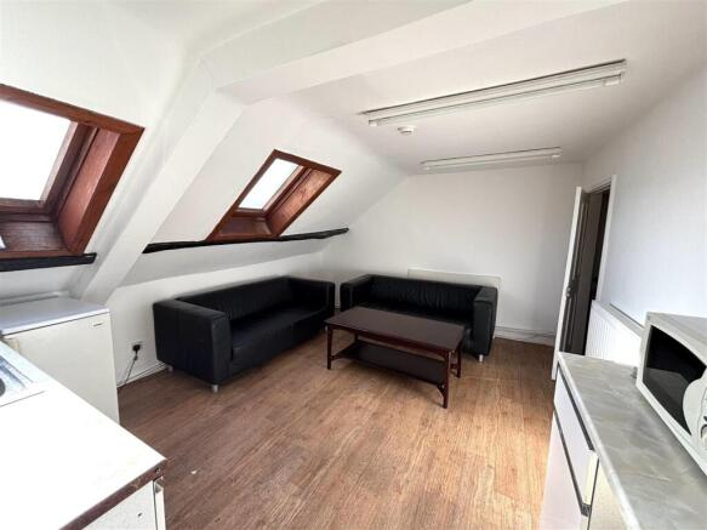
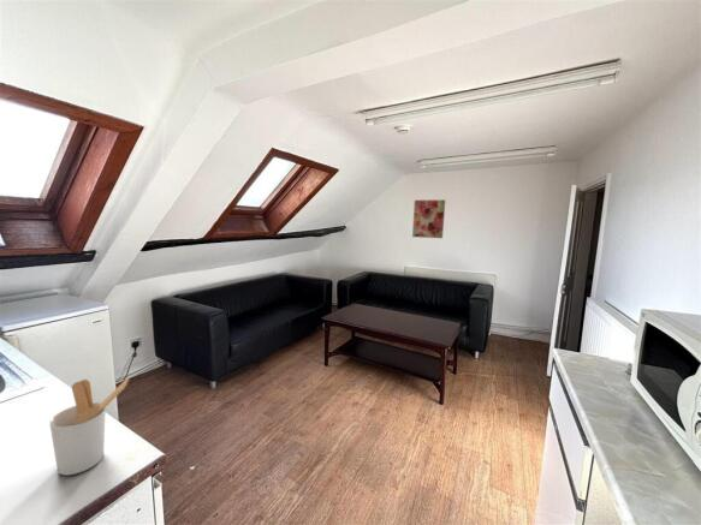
+ wall art (428, 219)
+ utensil holder (94, 422)
